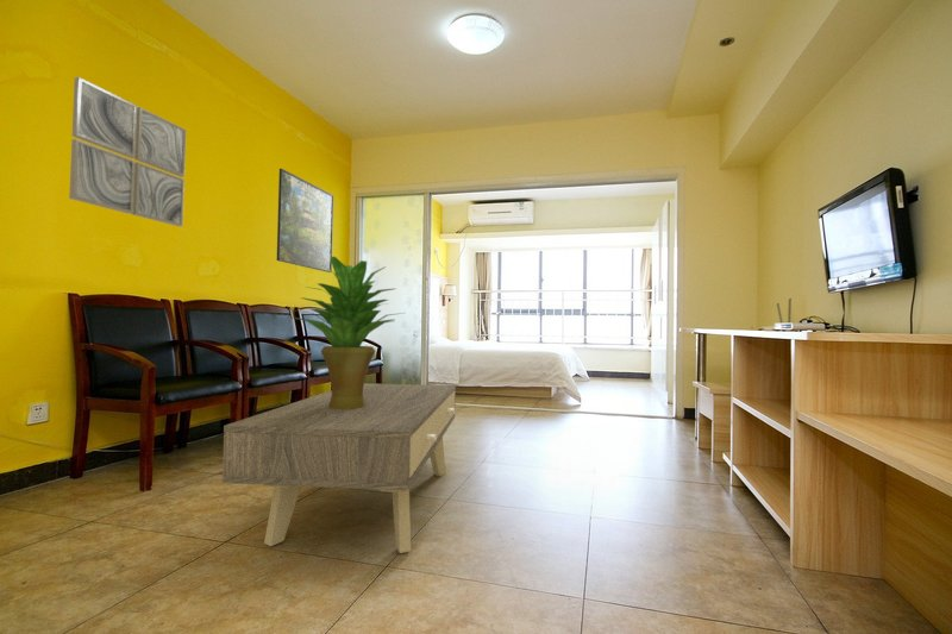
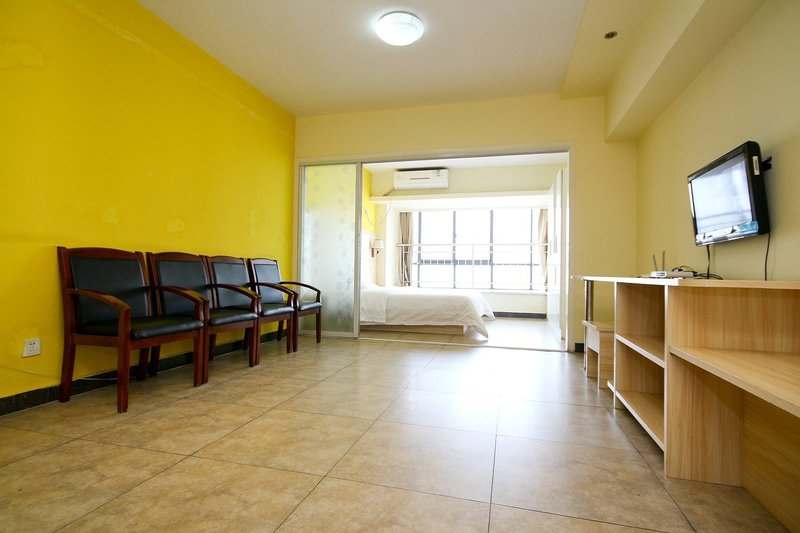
- wall art (133, 161)
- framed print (307, 225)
- potted plant (350, 332)
- coffee table (375, 450)
